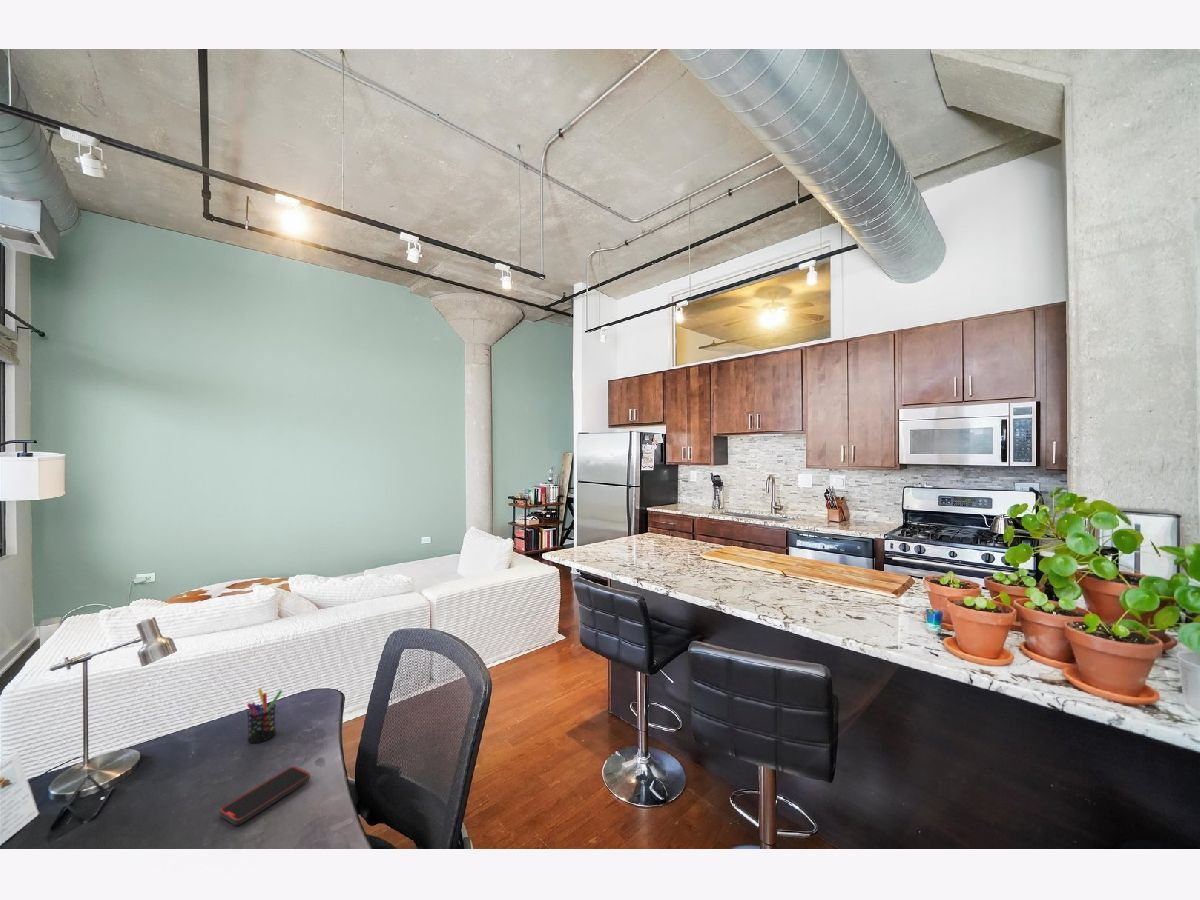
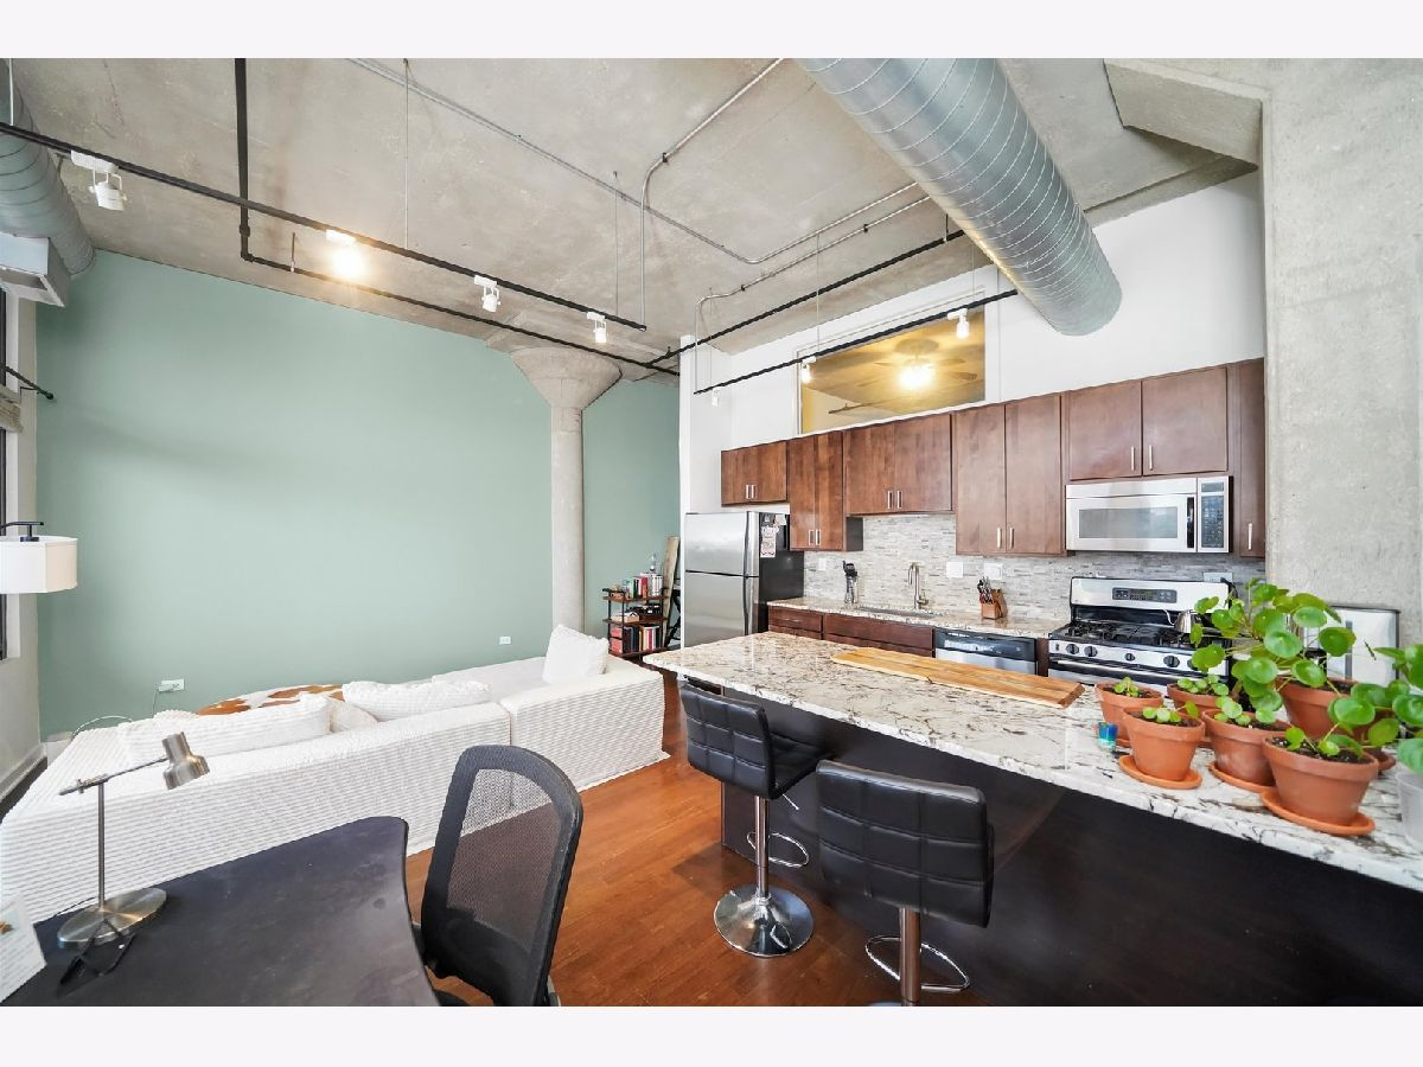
- pen holder (265, 712)
- smartphone (267, 793)
